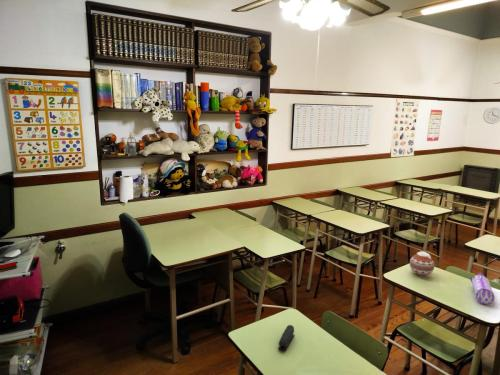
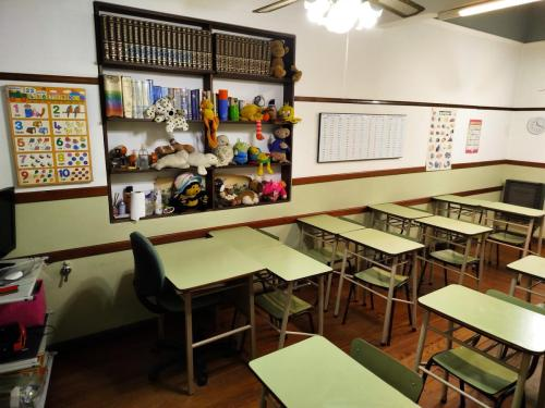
- decorative ball (422, 263)
- stapler (286, 337)
- pencil case (482, 288)
